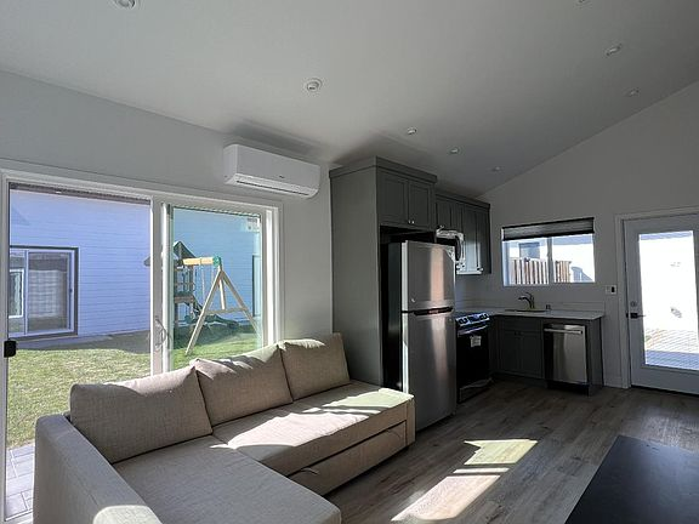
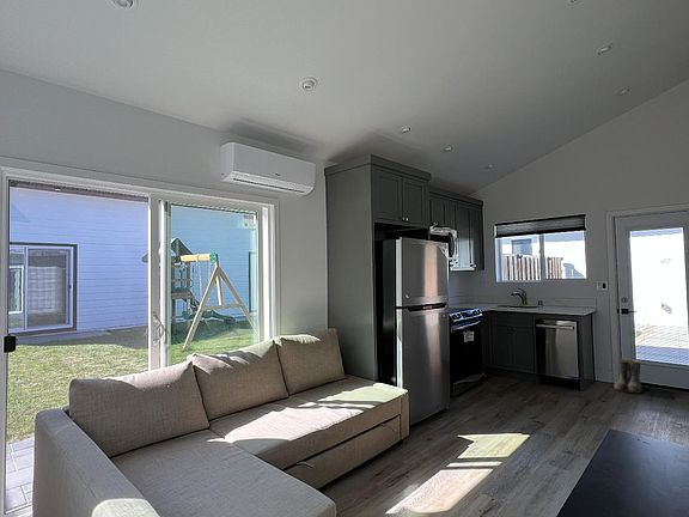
+ boots (627, 375)
